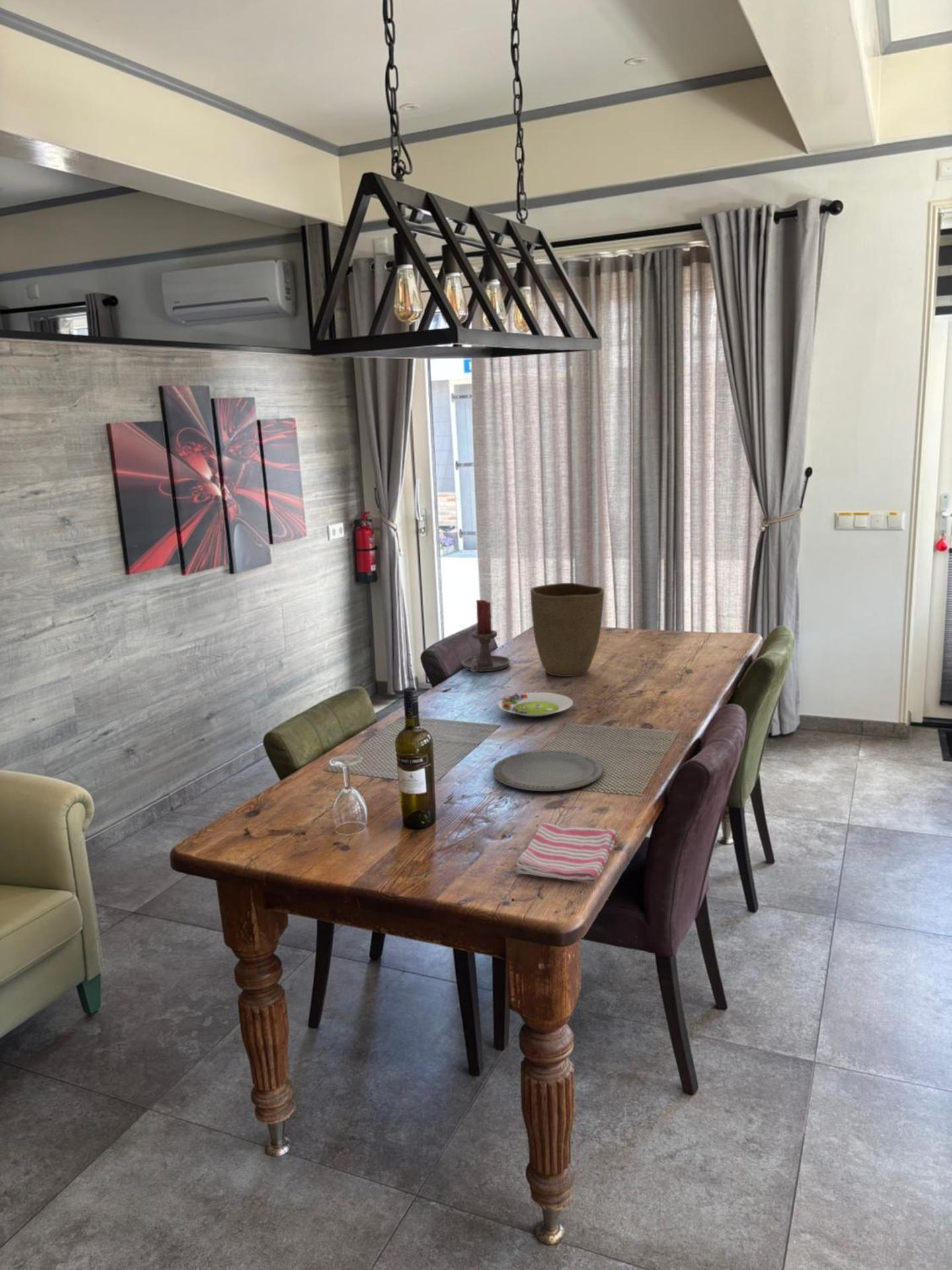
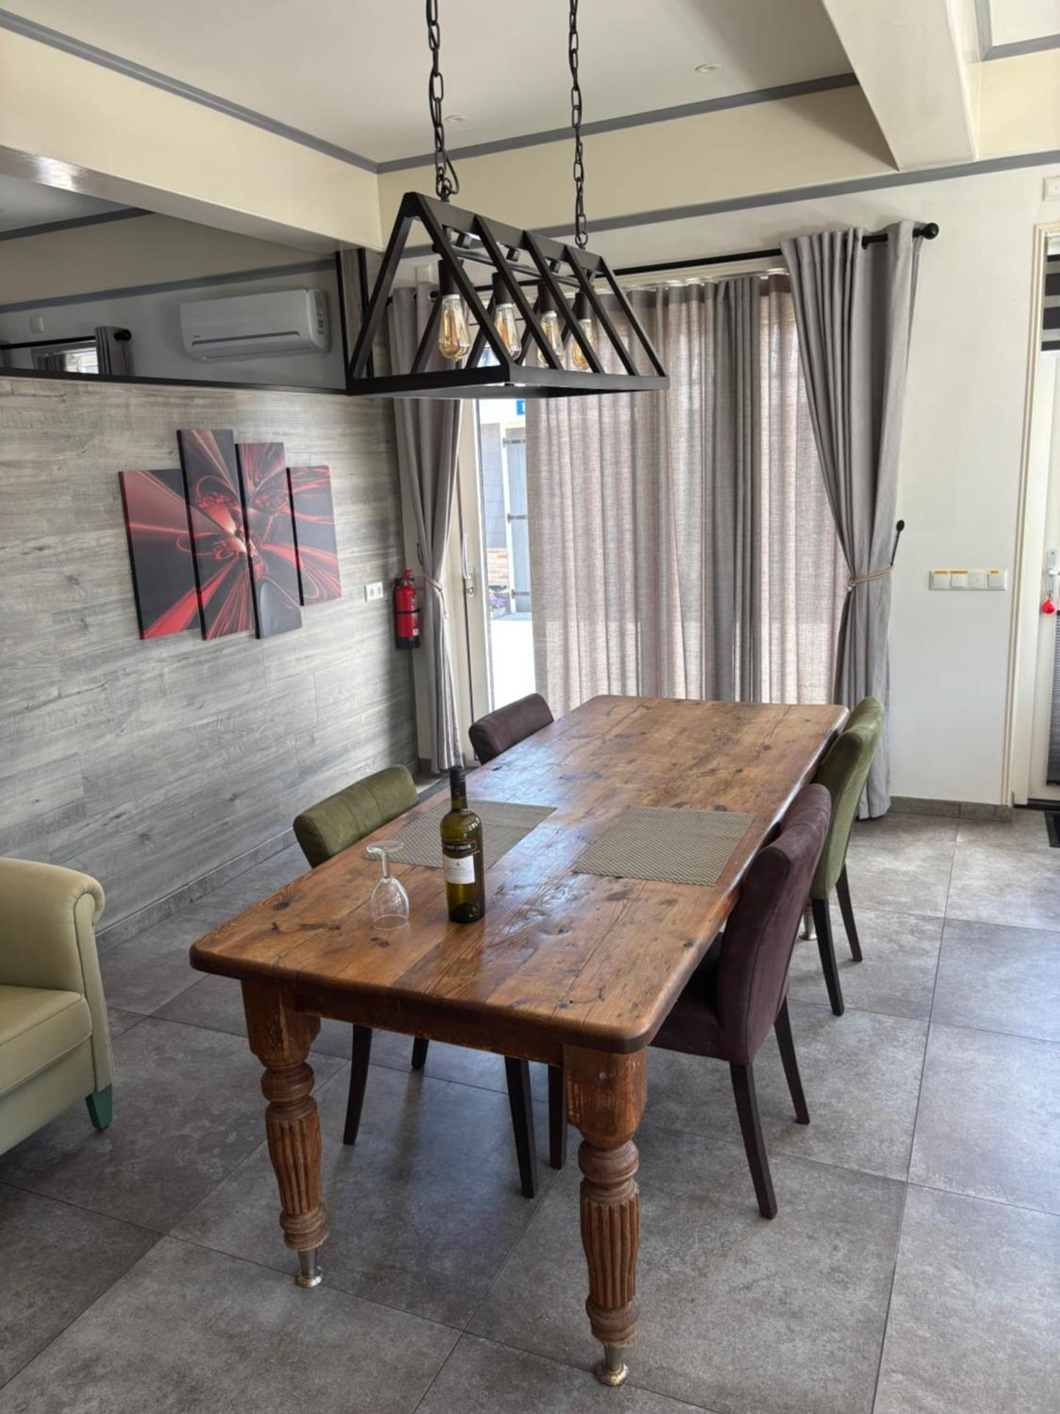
- plate (547, 771)
- candle holder (482, 635)
- salad plate (536, 705)
- dish towel (568, 847)
- vase (568, 630)
